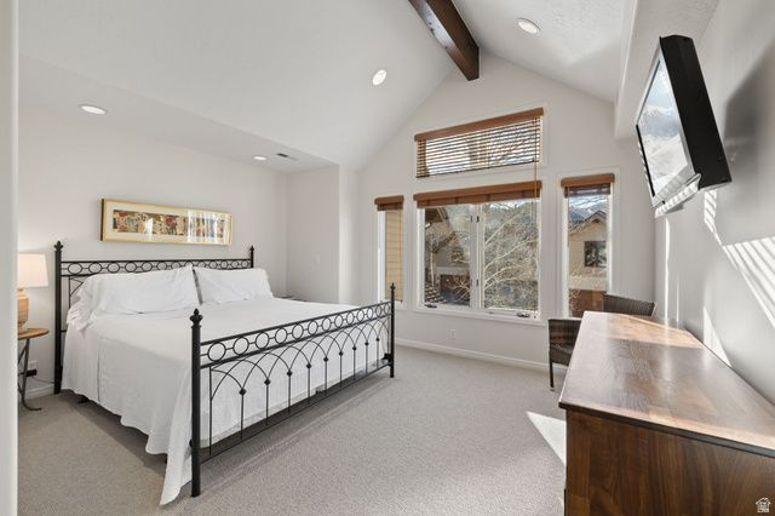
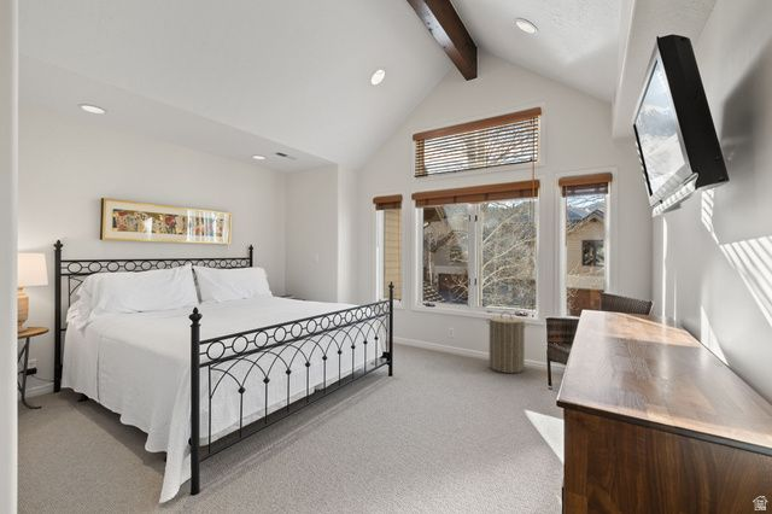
+ laundry hamper (505, 339)
